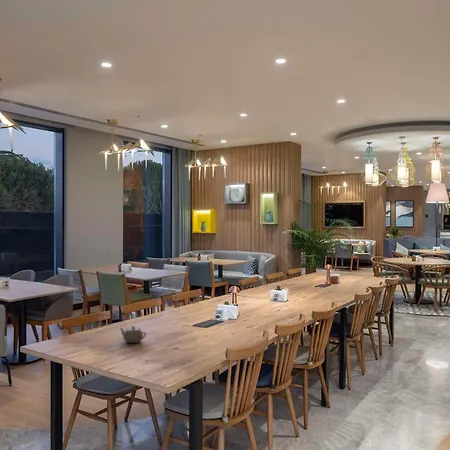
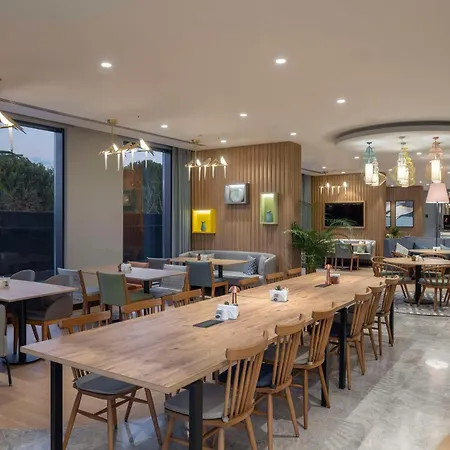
- teapot (132, 333)
